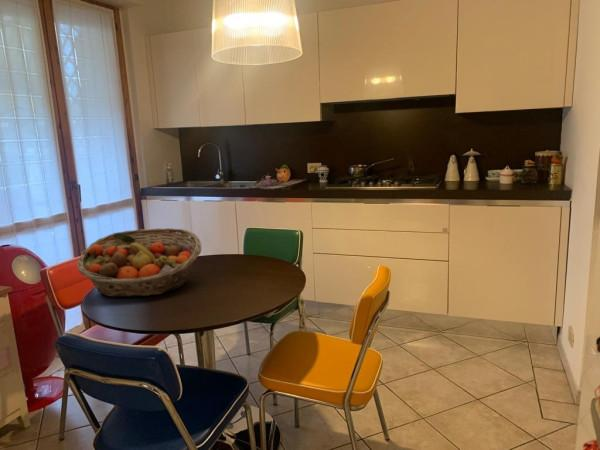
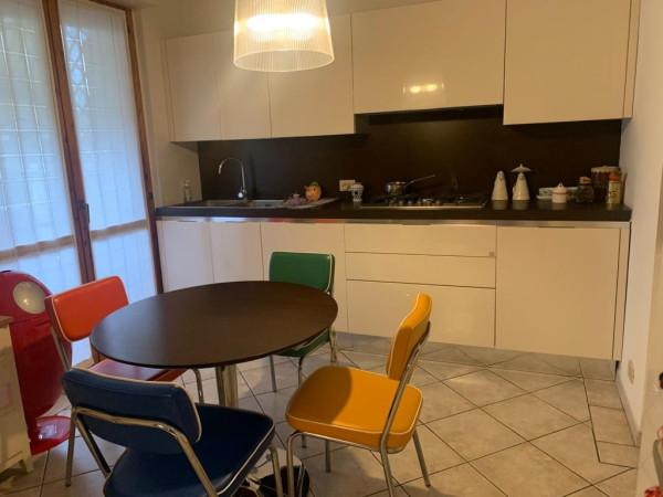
- fruit basket (141, 261)
